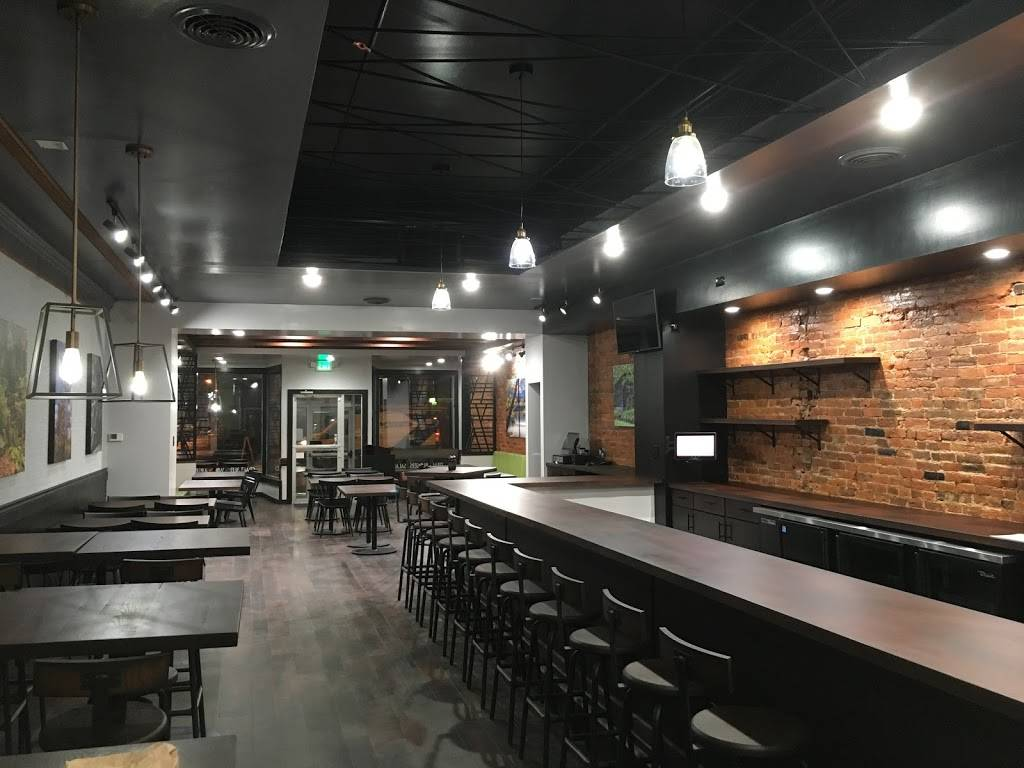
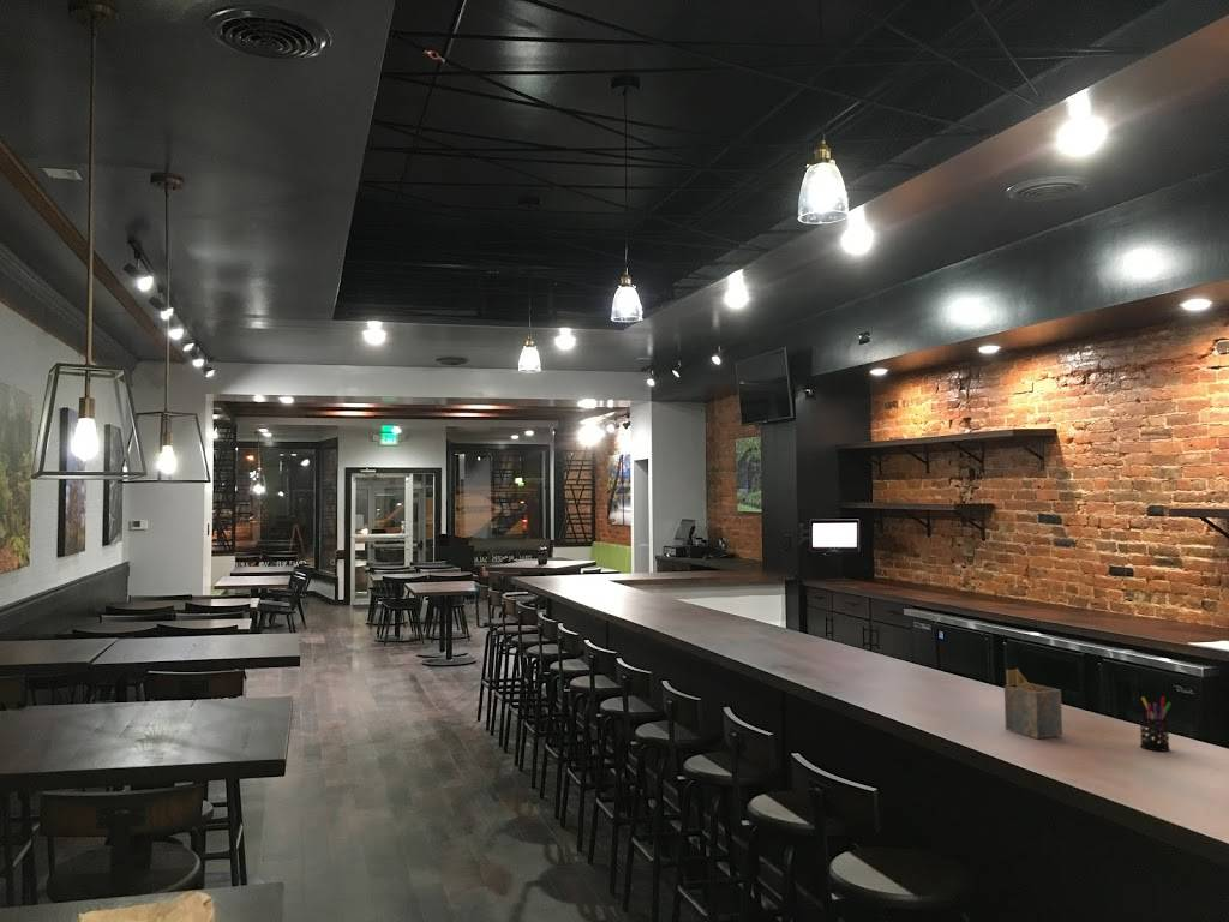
+ napkin holder (1031, 701)
+ pen holder (1157, 720)
